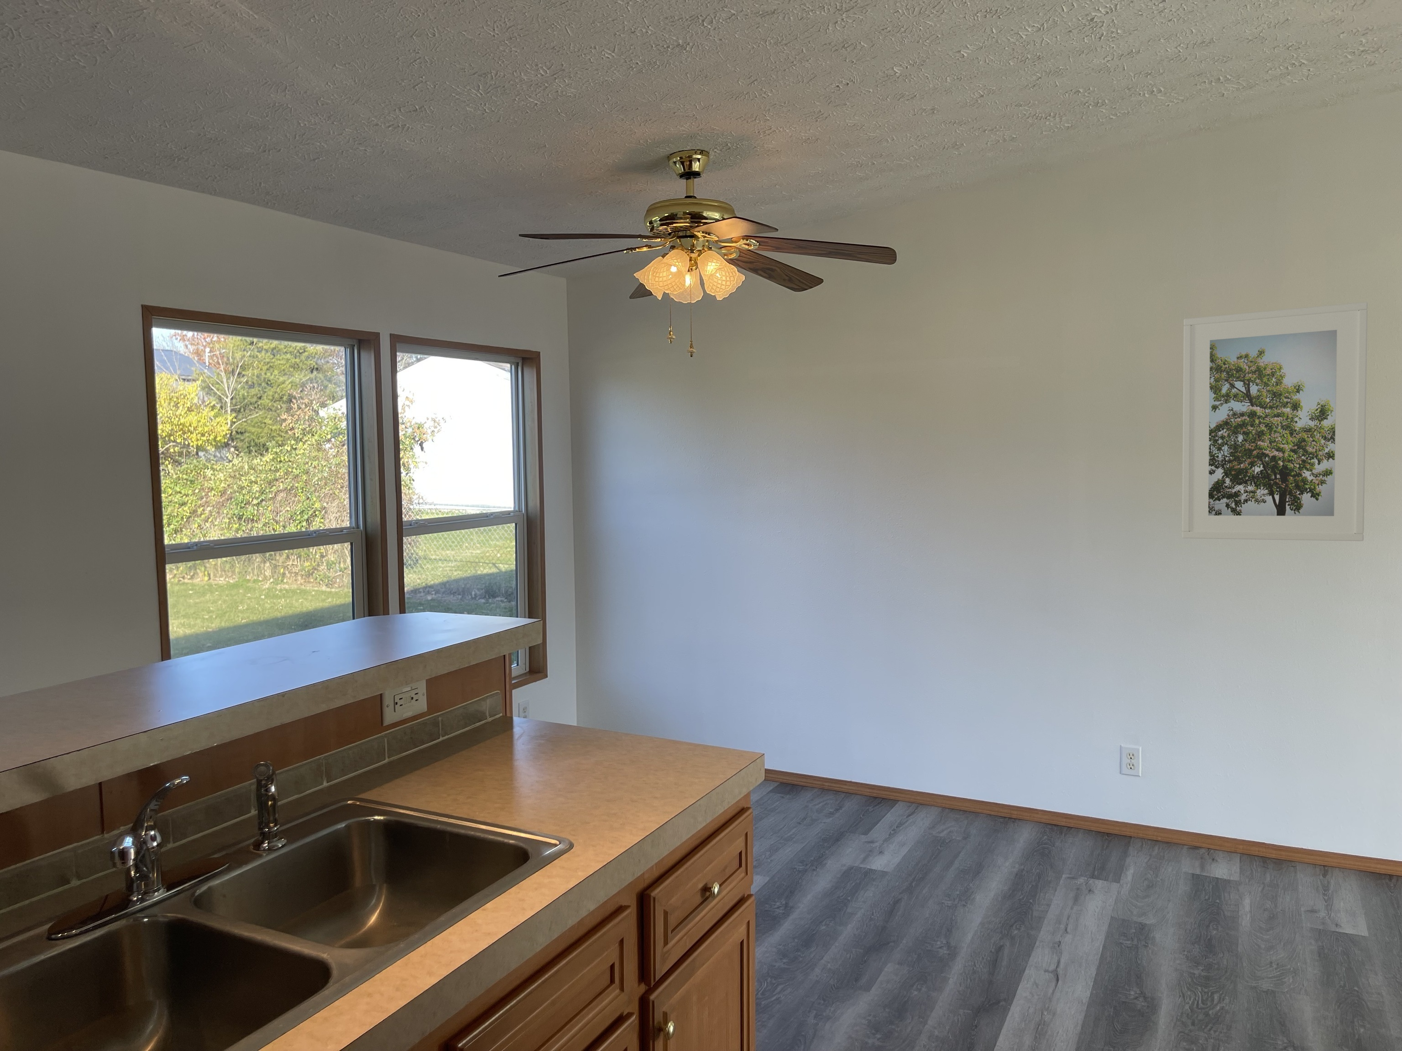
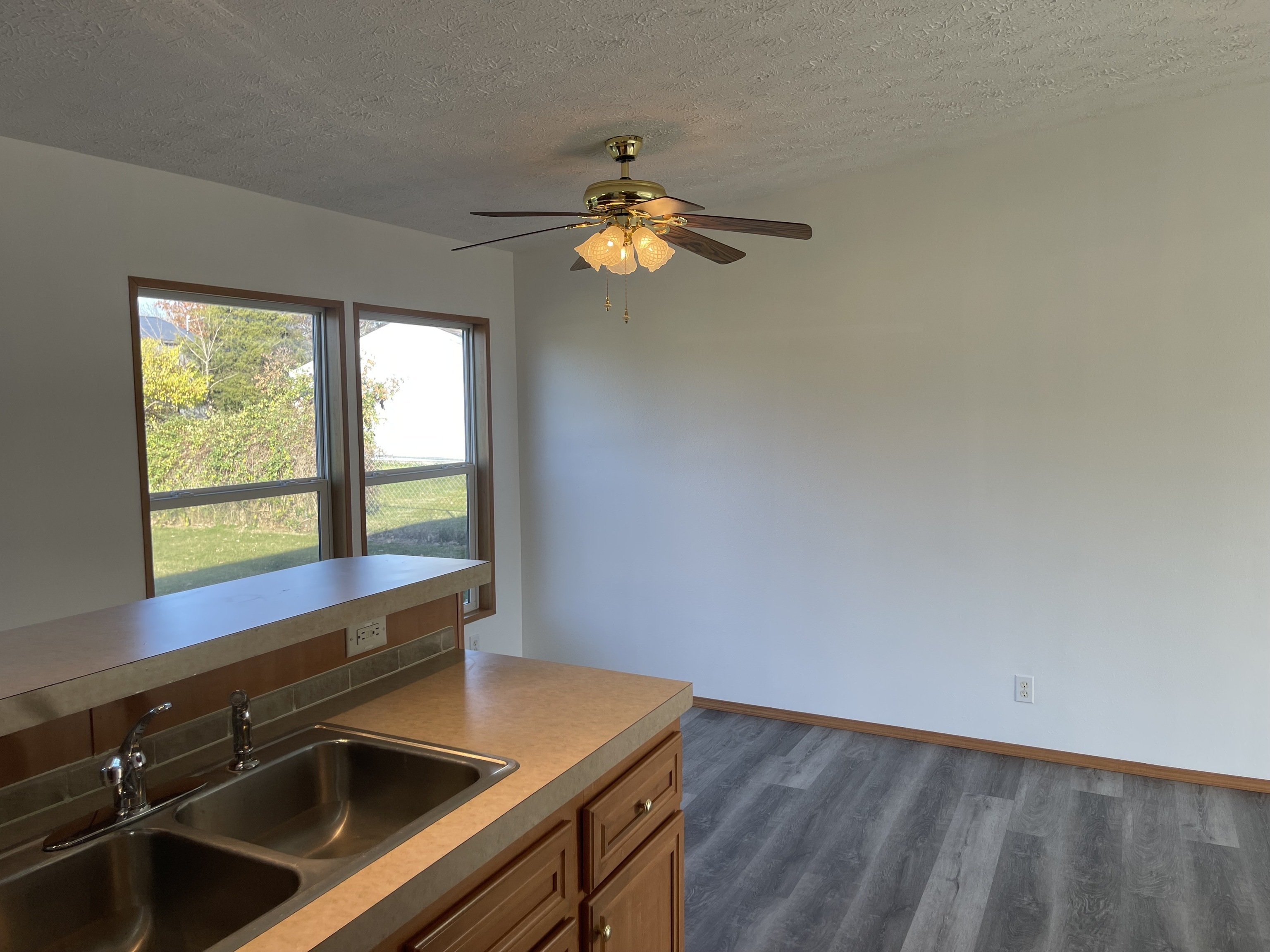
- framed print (1271, 426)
